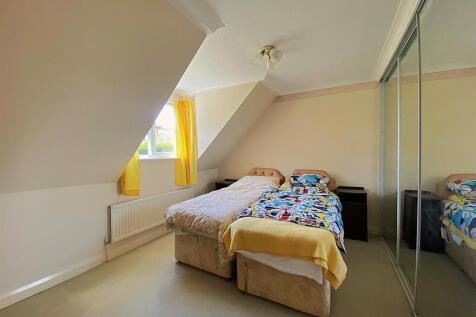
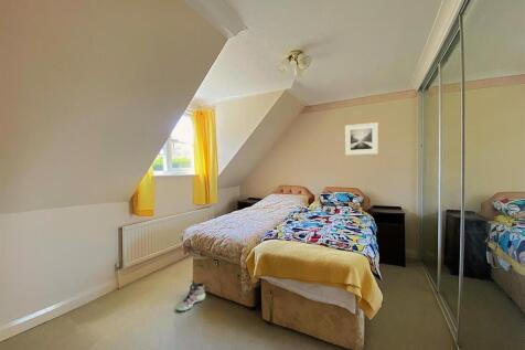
+ sneaker (191, 293)
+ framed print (361, 139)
